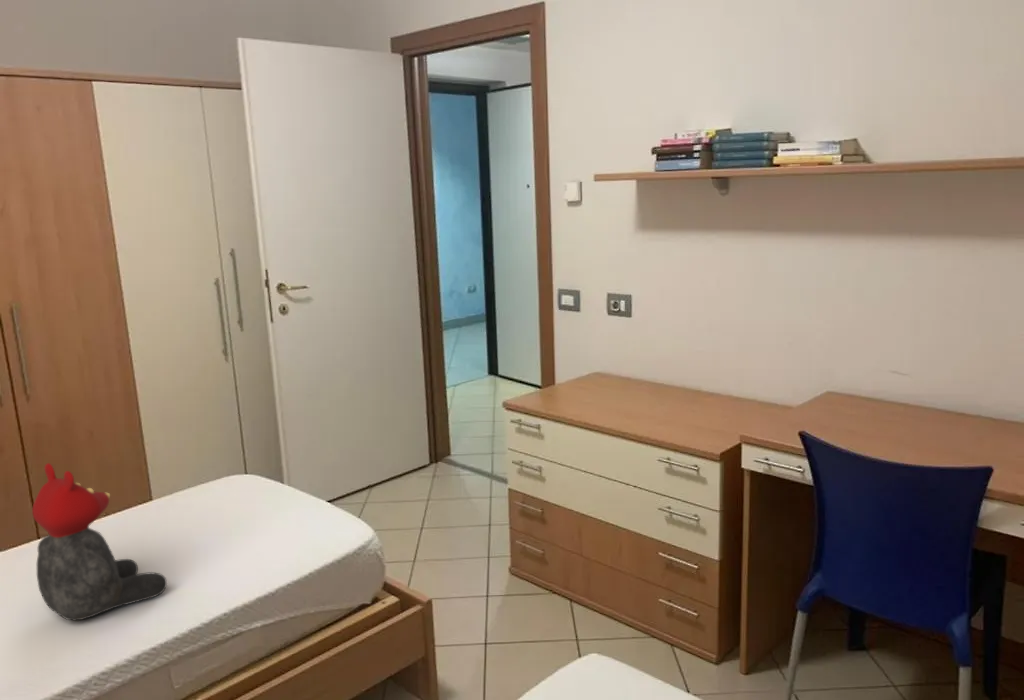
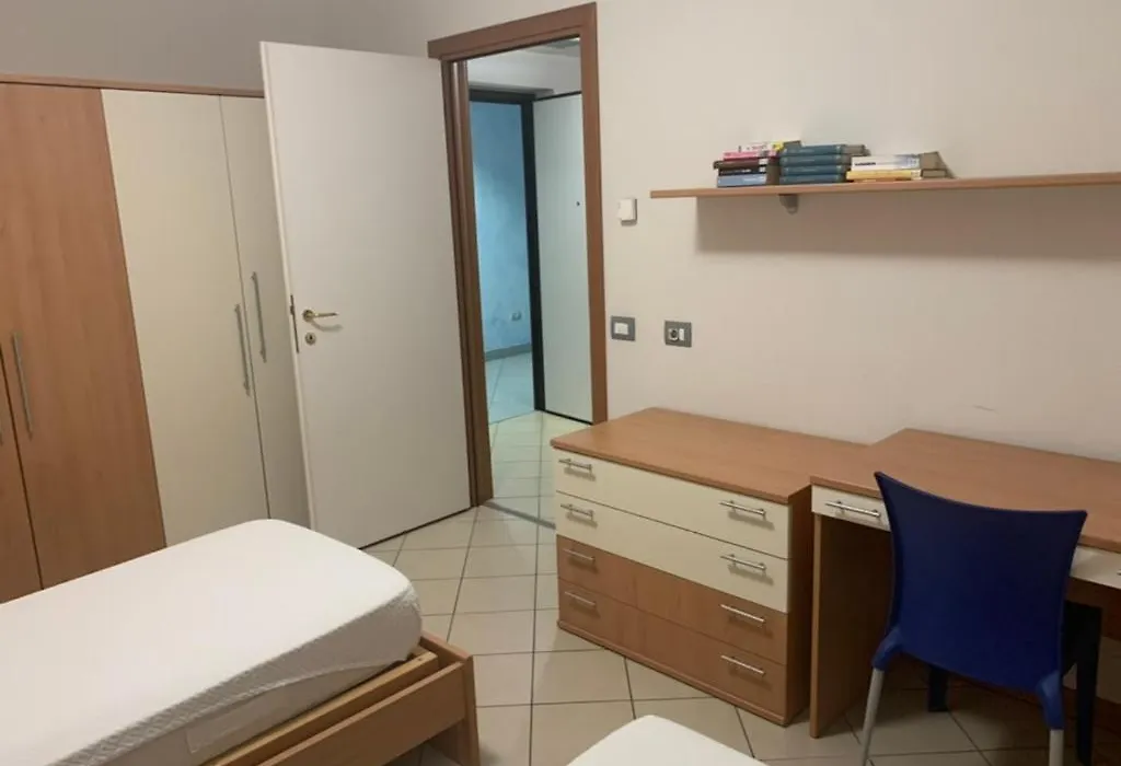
- teddy bear (94, 533)
